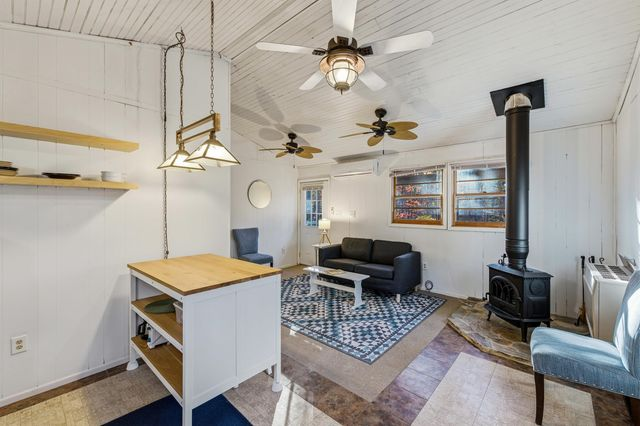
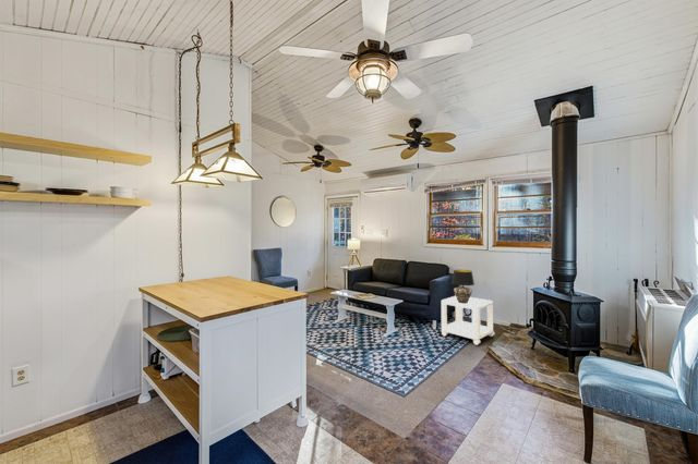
+ table lamp (462, 286)
+ side table (466, 321)
